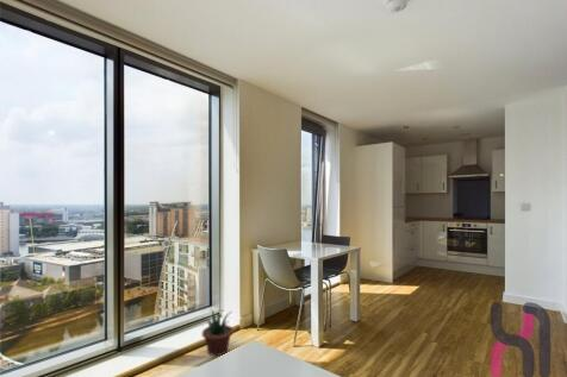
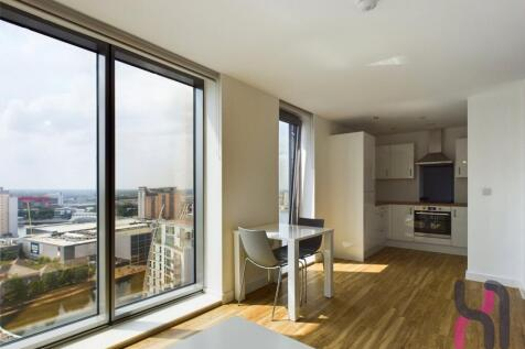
- potted plant (214, 332)
